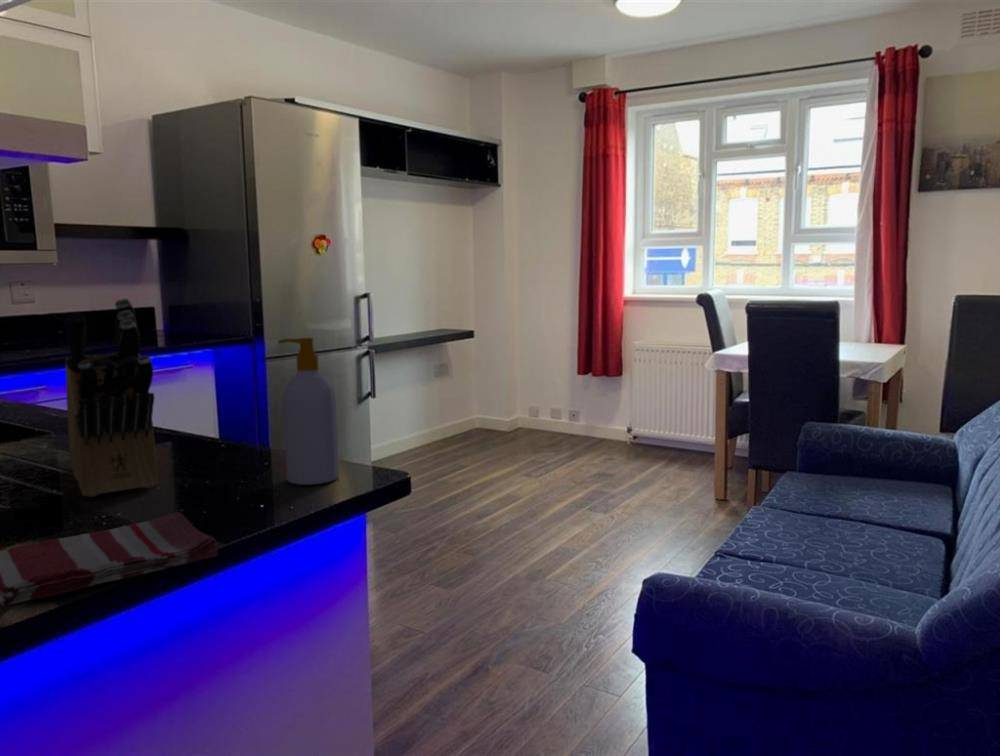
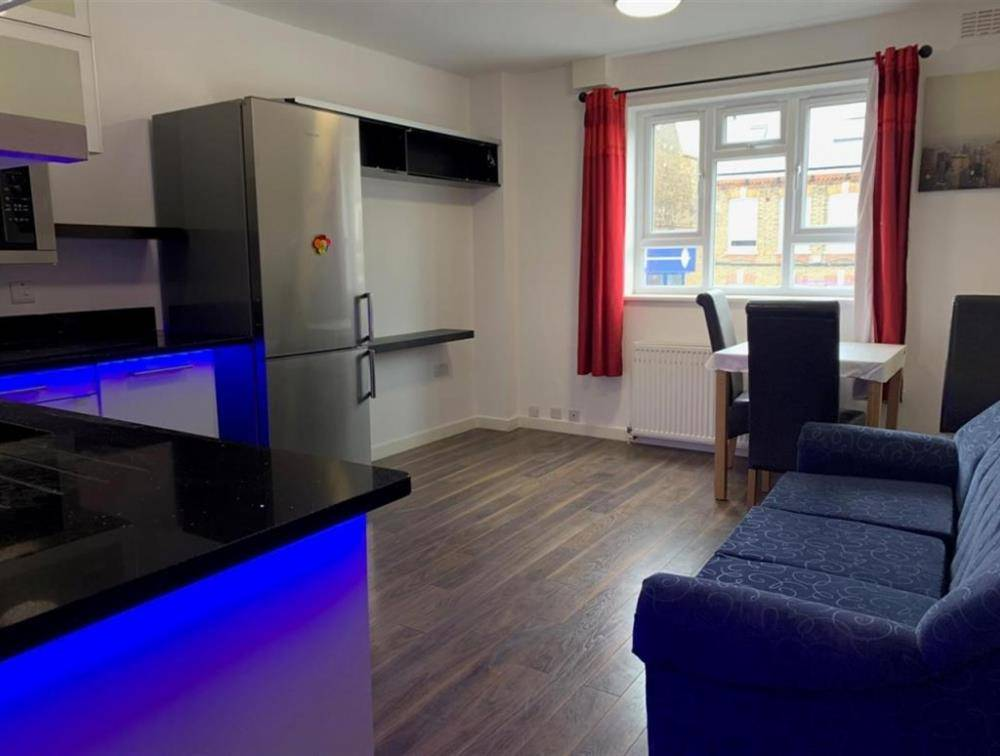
- soap bottle (307, 409)
- knife block (106, 392)
- dish towel (102, 551)
